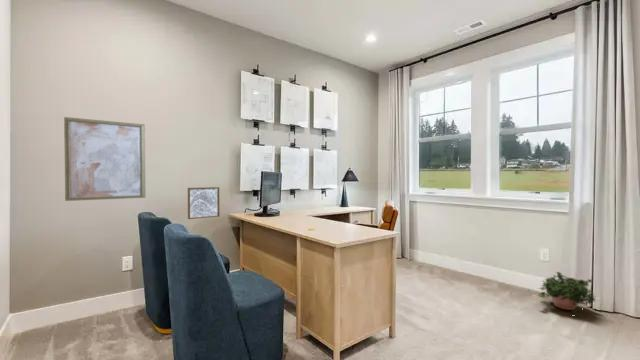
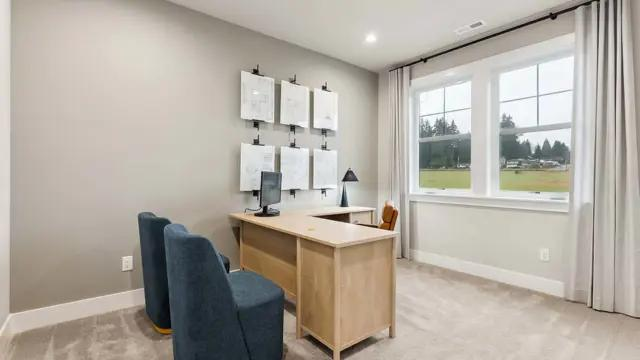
- wall art (204, 202)
- potted plant (564, 291)
- wall art (107, 160)
